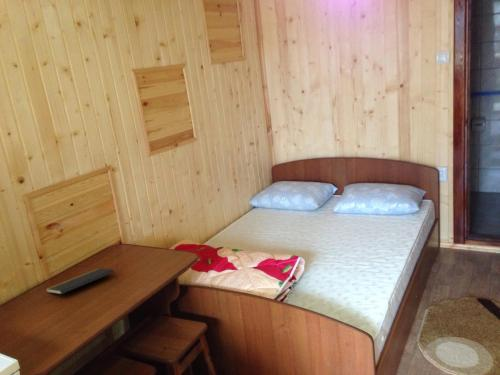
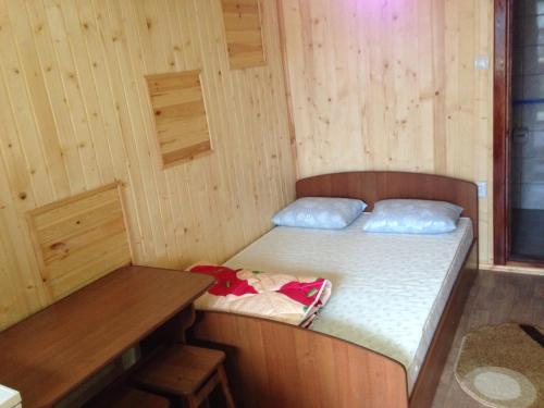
- notepad (80, 280)
